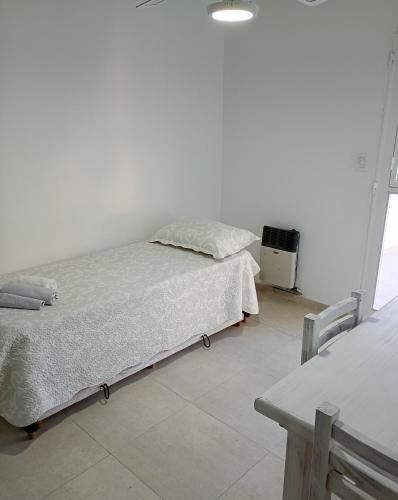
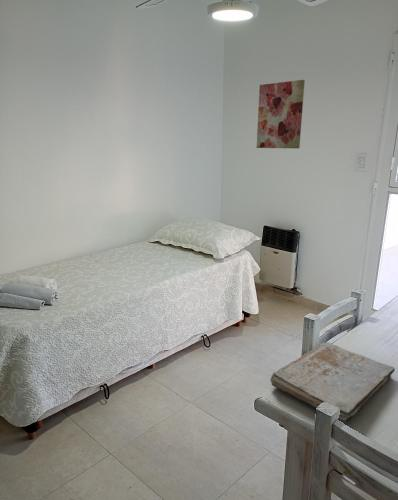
+ wall art (279, 116)
+ book (334, 375)
